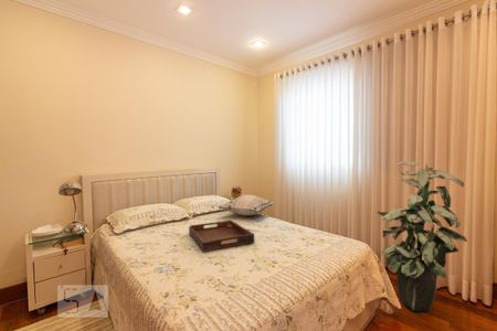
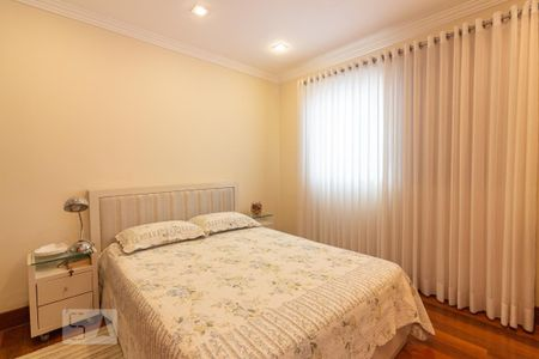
- decorative pillow (247, 204)
- indoor plant (415, 233)
- serving tray (219, 233)
